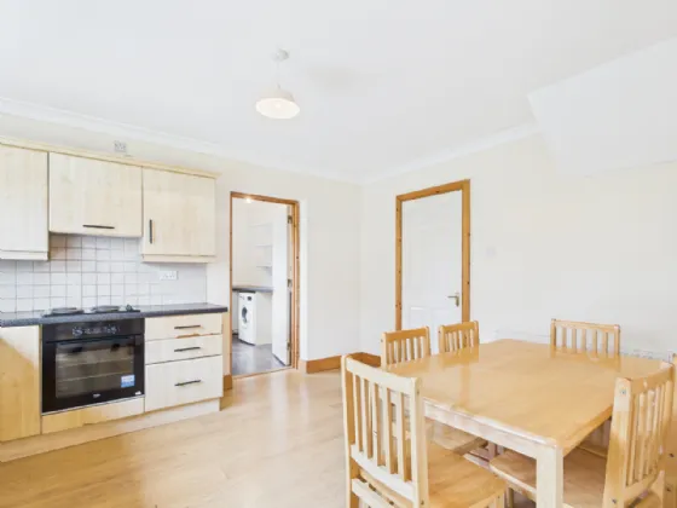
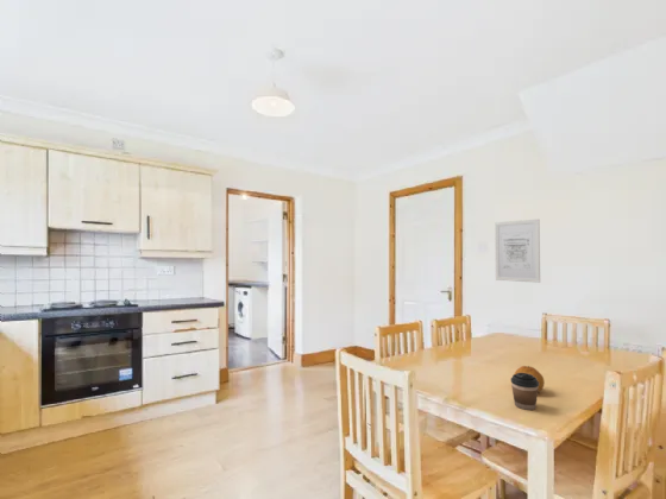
+ wall art (516, 251)
+ coffee cup (524, 389)
+ fruit (528, 373)
